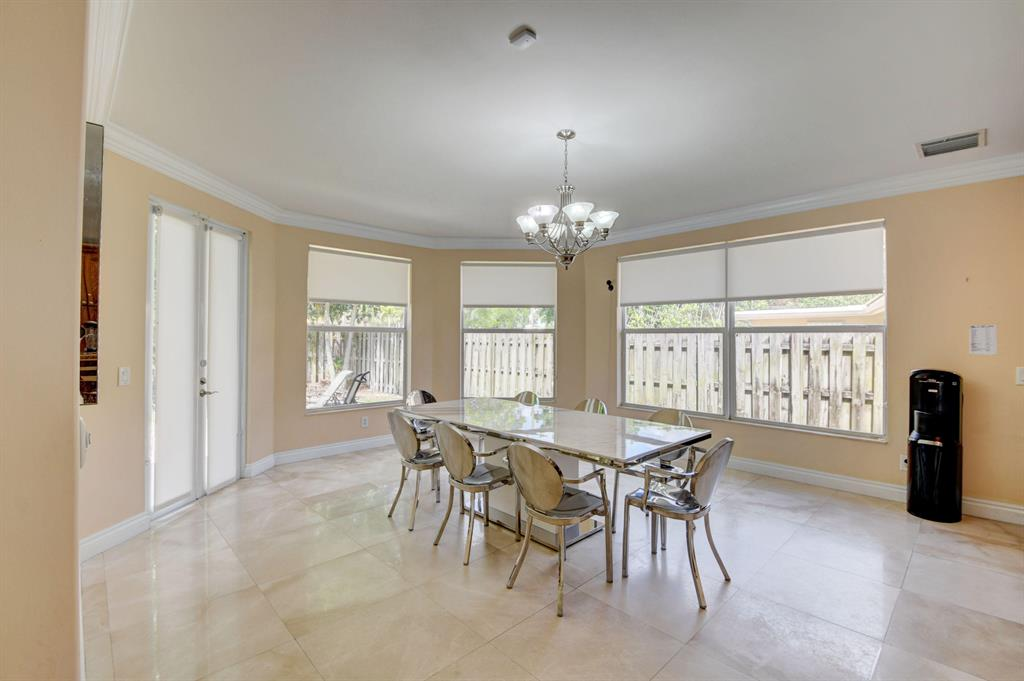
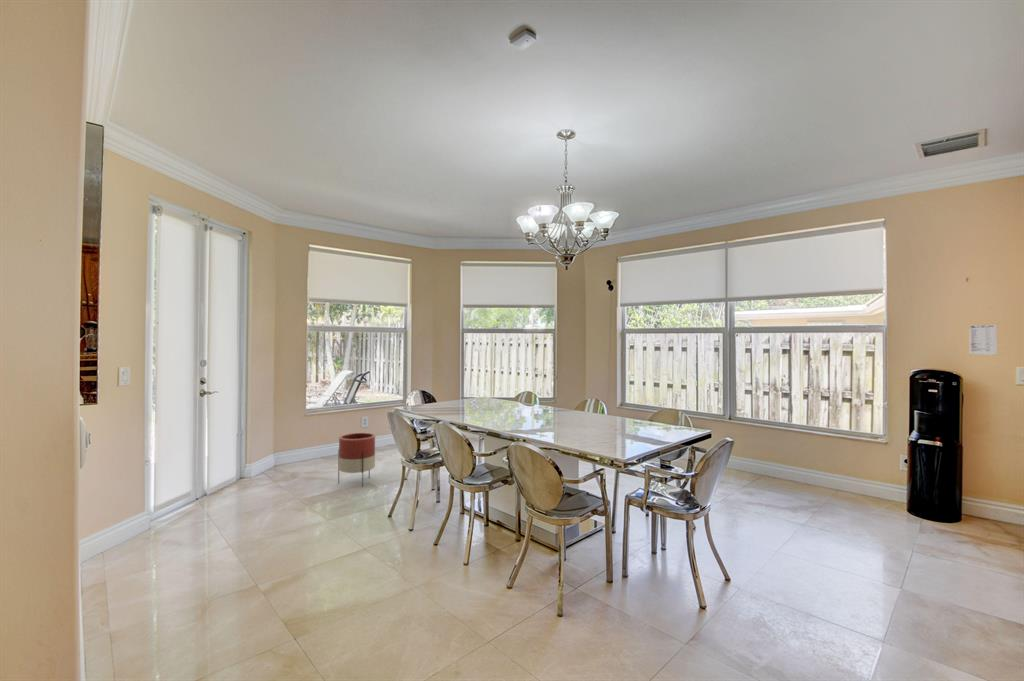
+ planter (356, 459)
